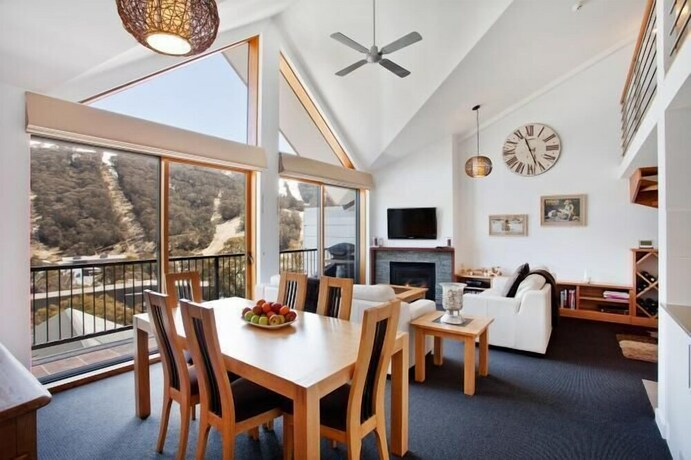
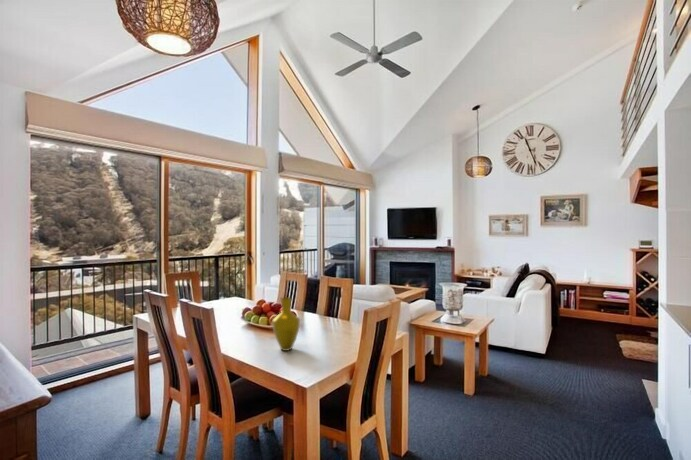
+ vase (286, 323)
